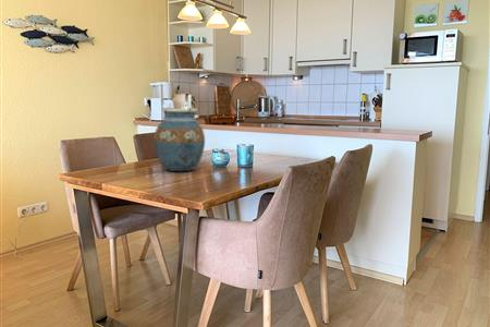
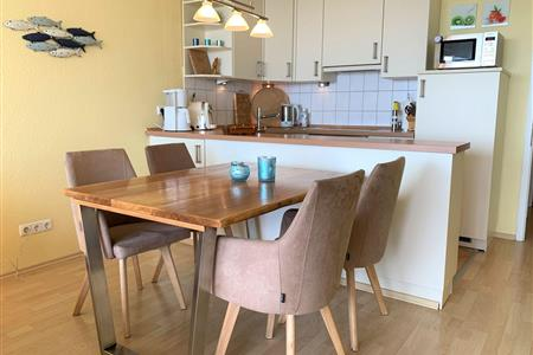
- vase (180, 138)
